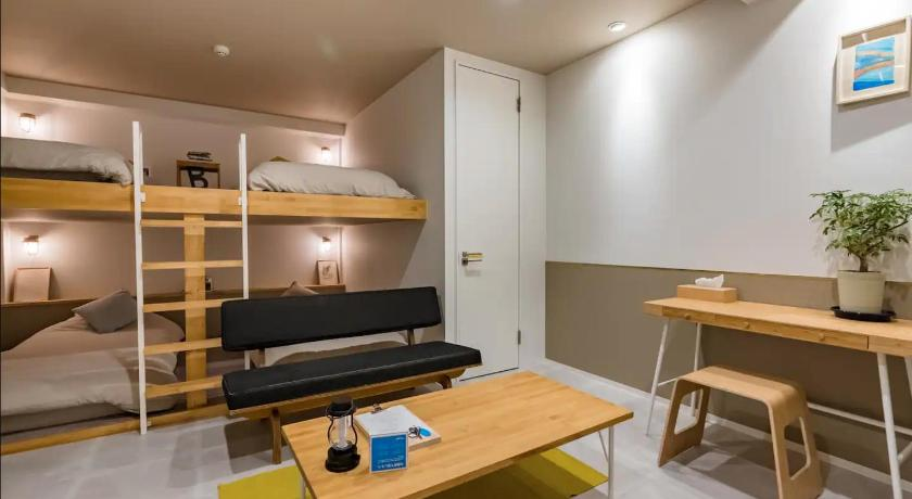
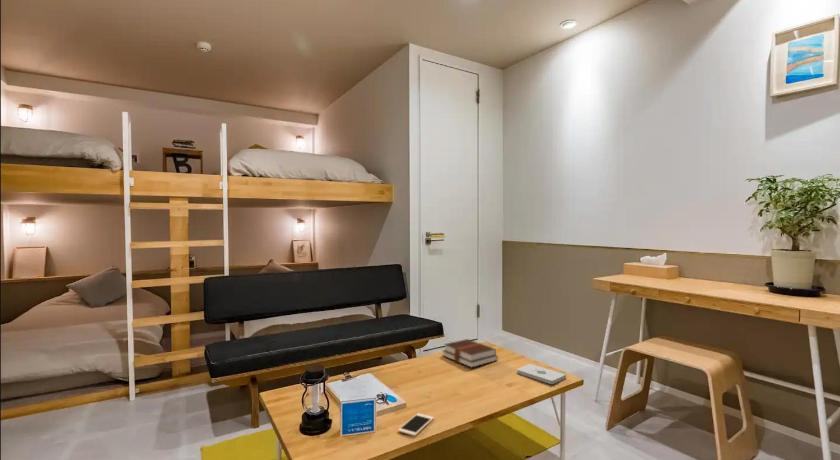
+ hardback book (469, 352)
+ cell phone (416, 423)
+ notepad (540, 373)
